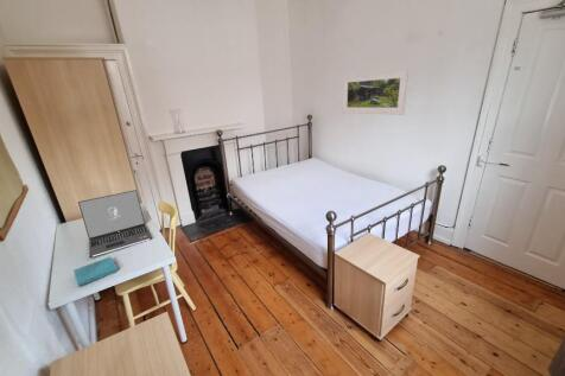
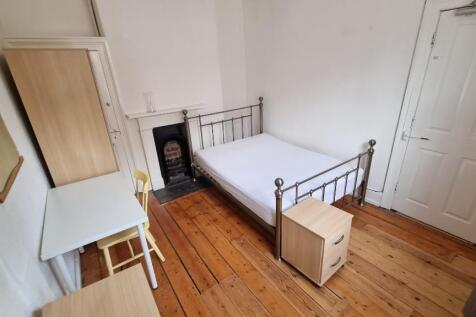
- book (95, 270)
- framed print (370, 94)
- laptop (115, 221)
